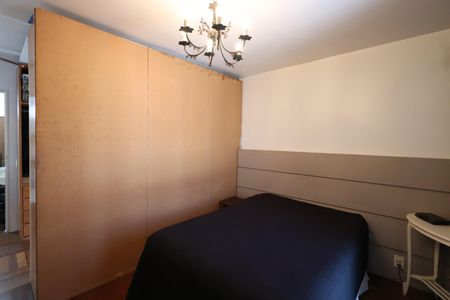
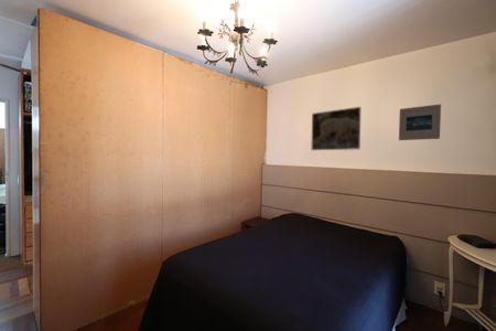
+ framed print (419, 122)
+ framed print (334, 129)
